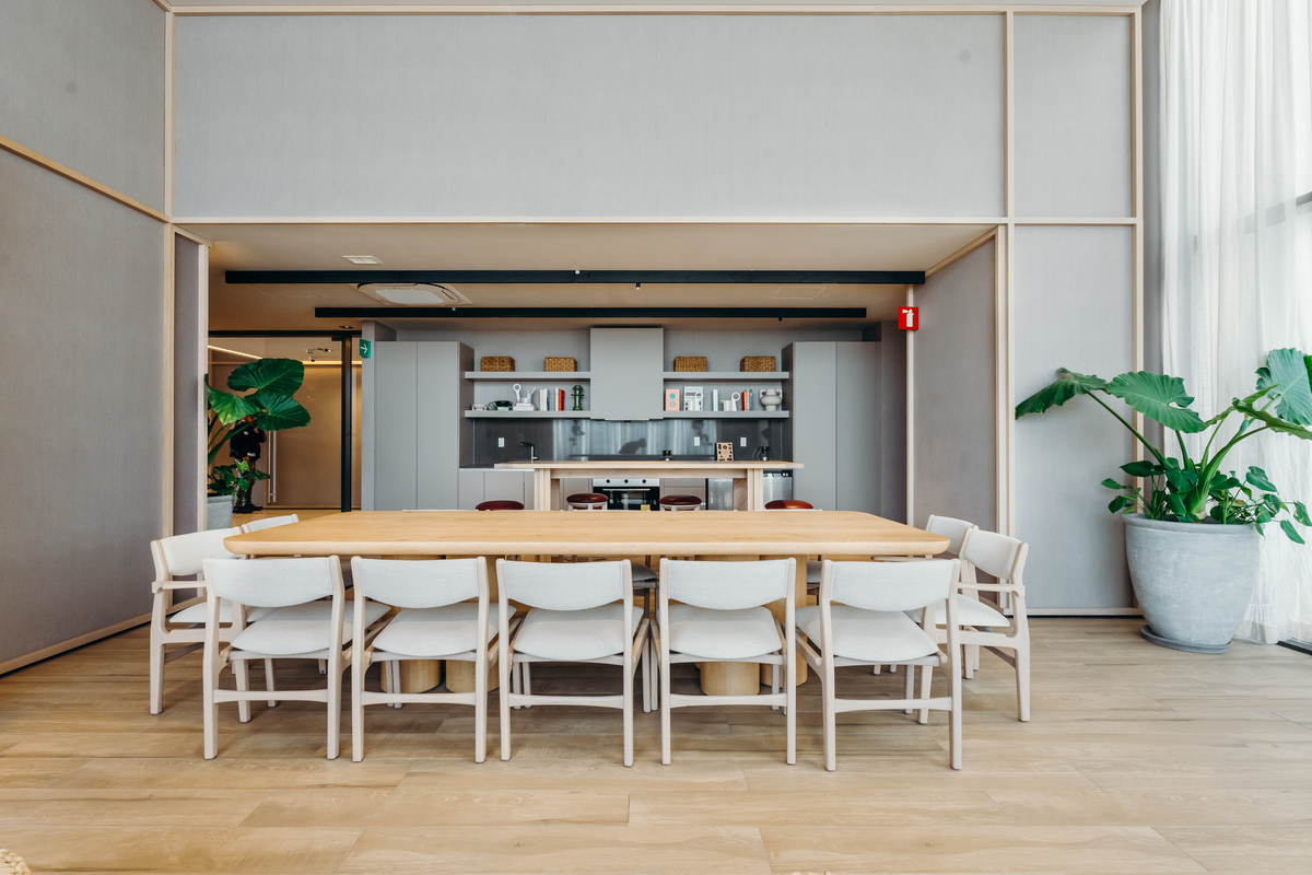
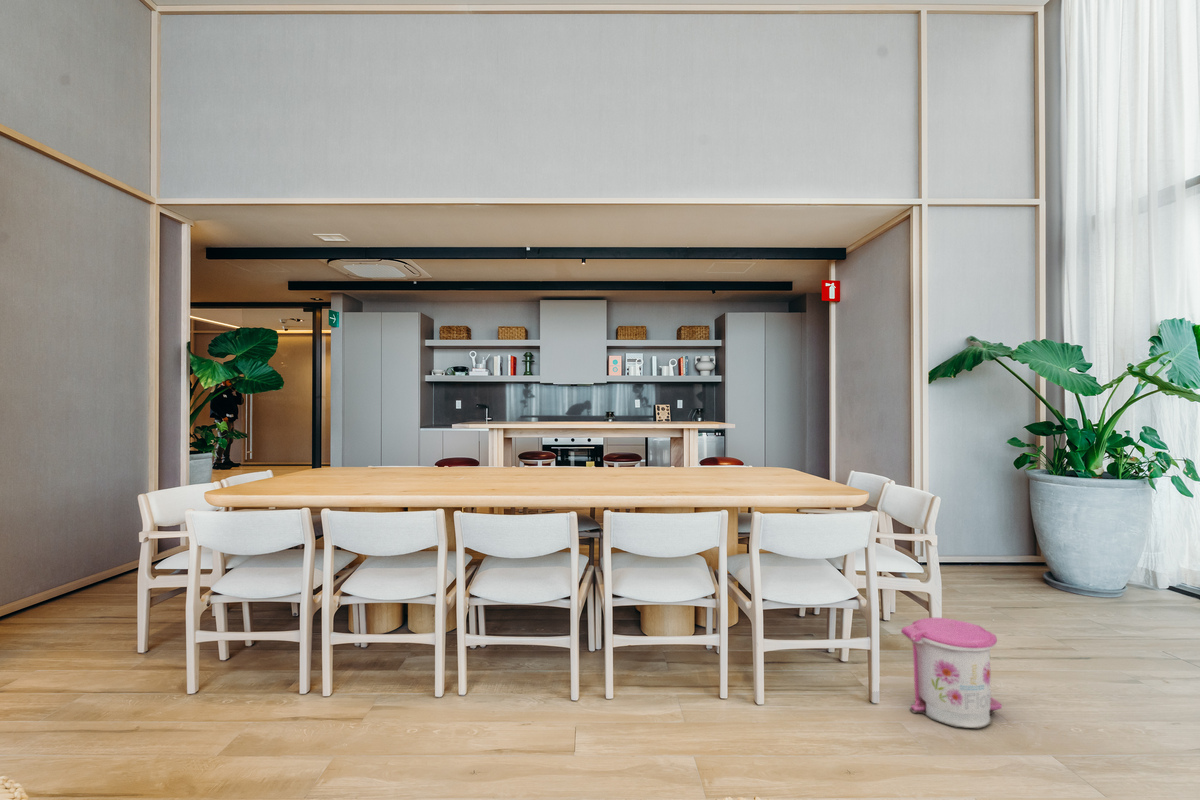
+ trash can (951, 668)
